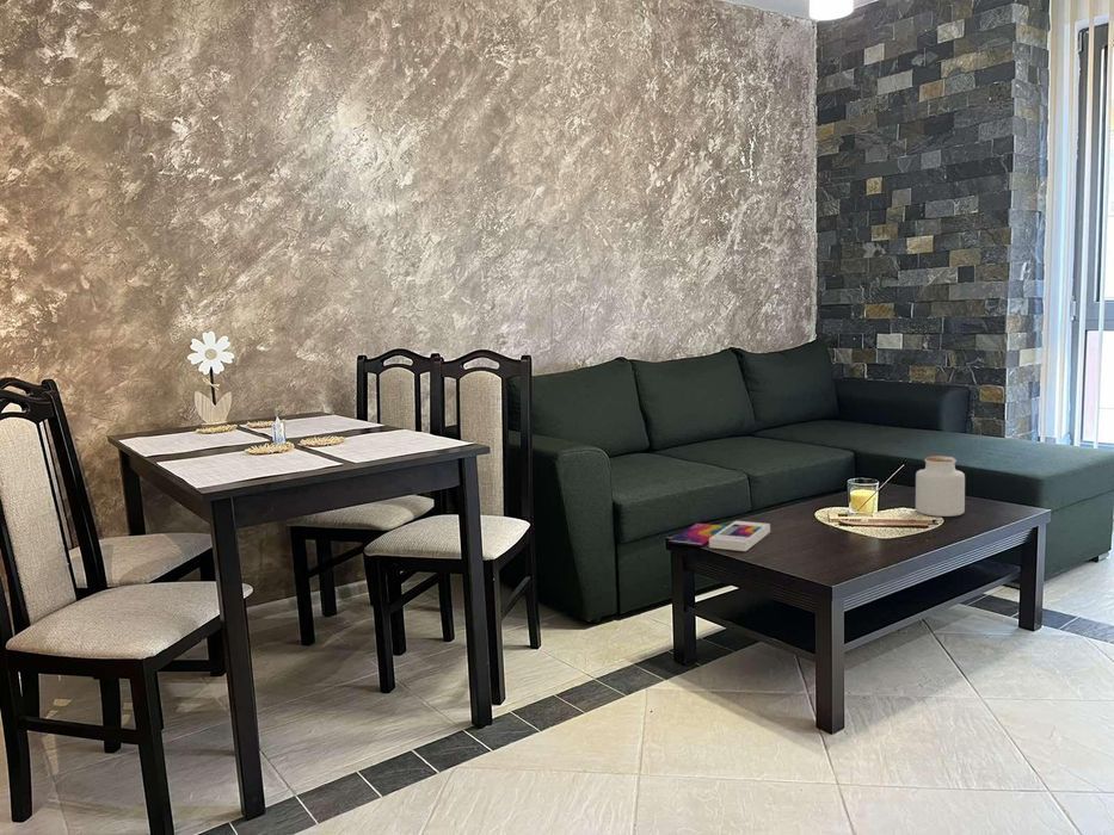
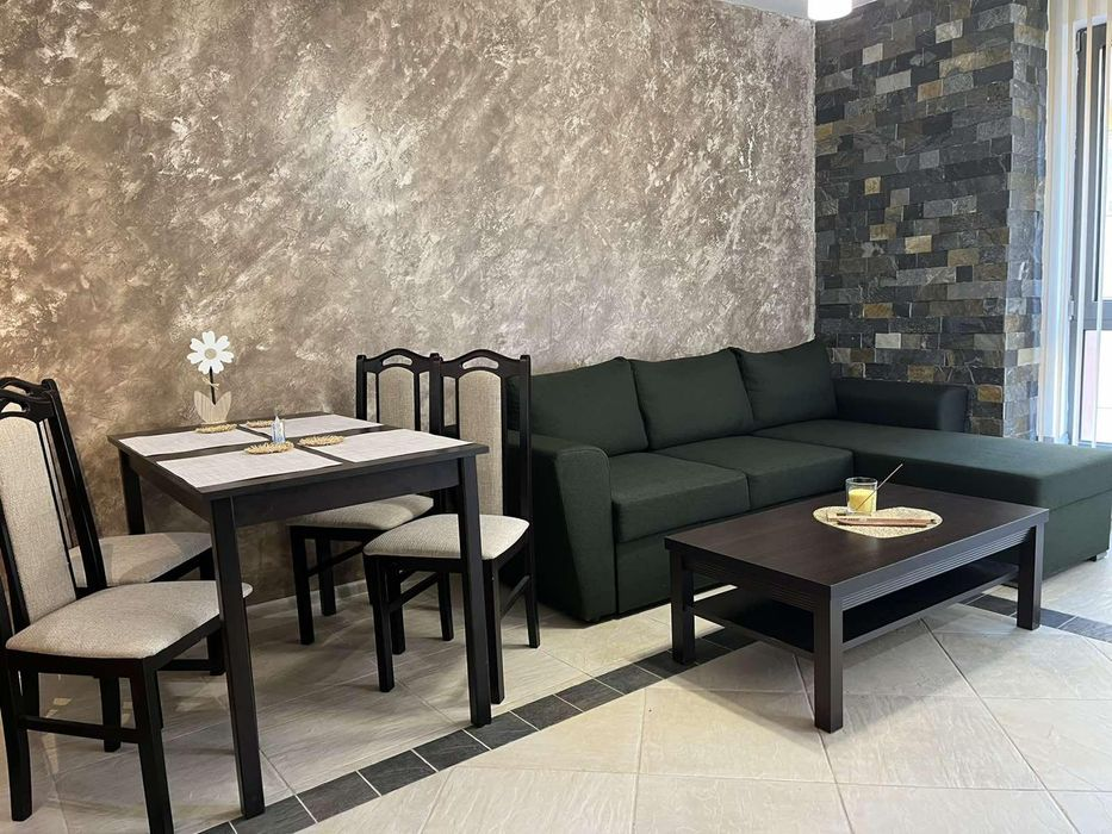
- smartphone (719, 533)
- jar (937, 484)
